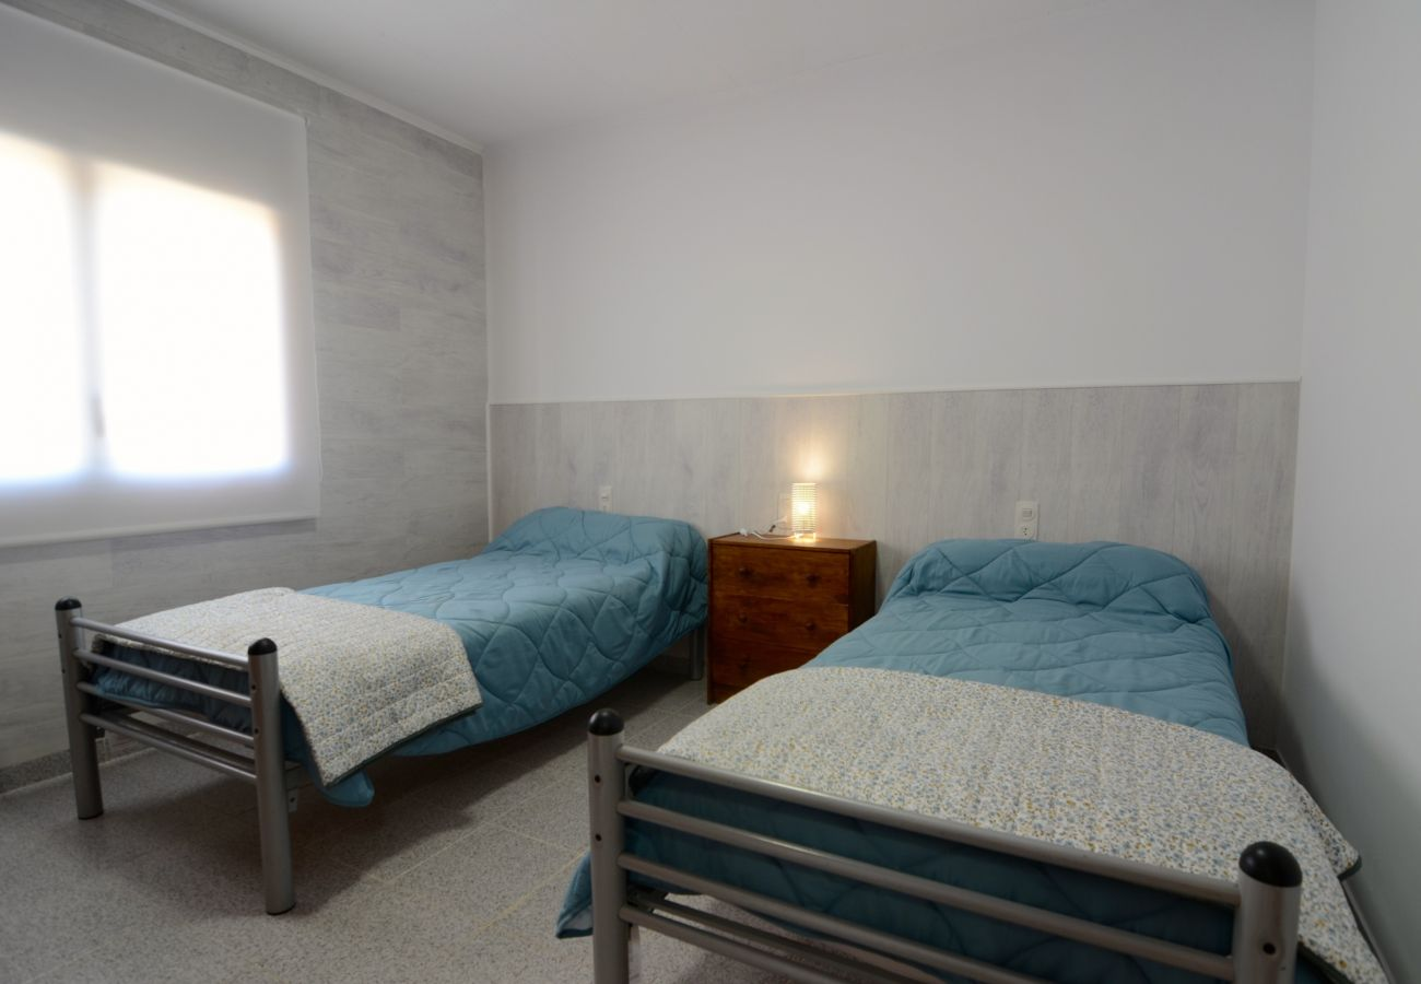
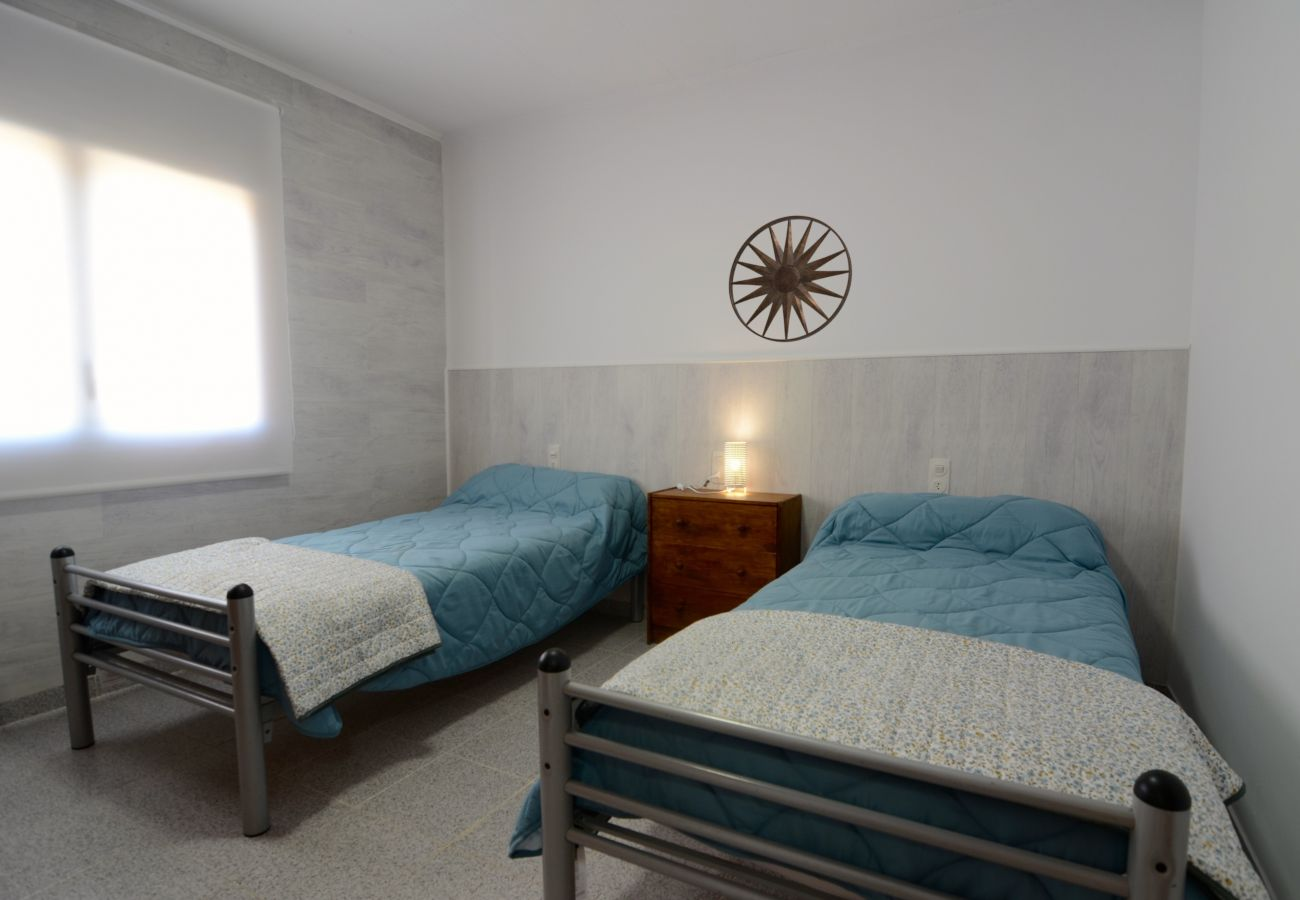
+ wall art (787, 279)
